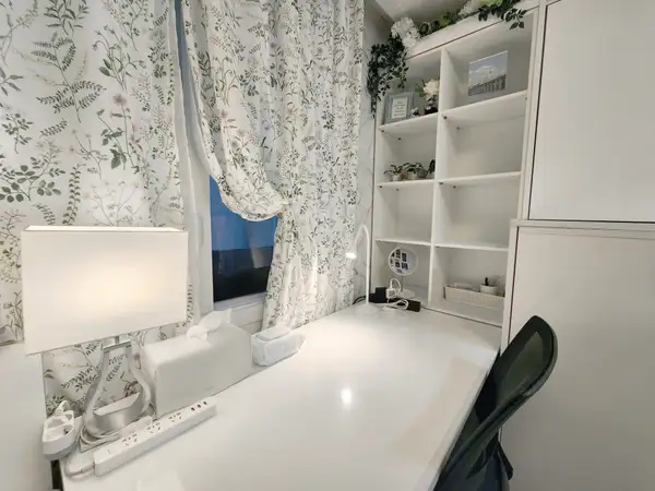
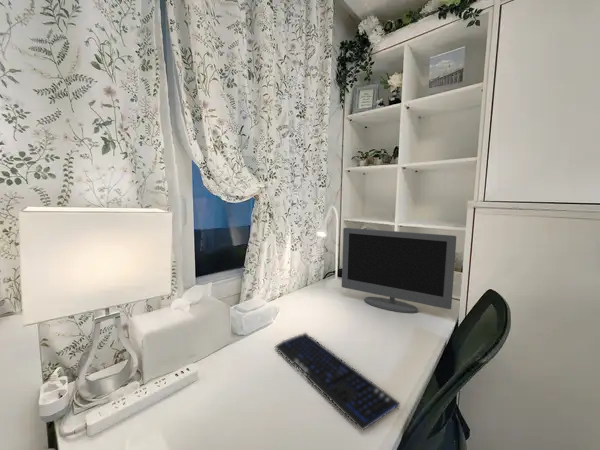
+ monitor (392, 268)
+ keyboard (326, 369)
